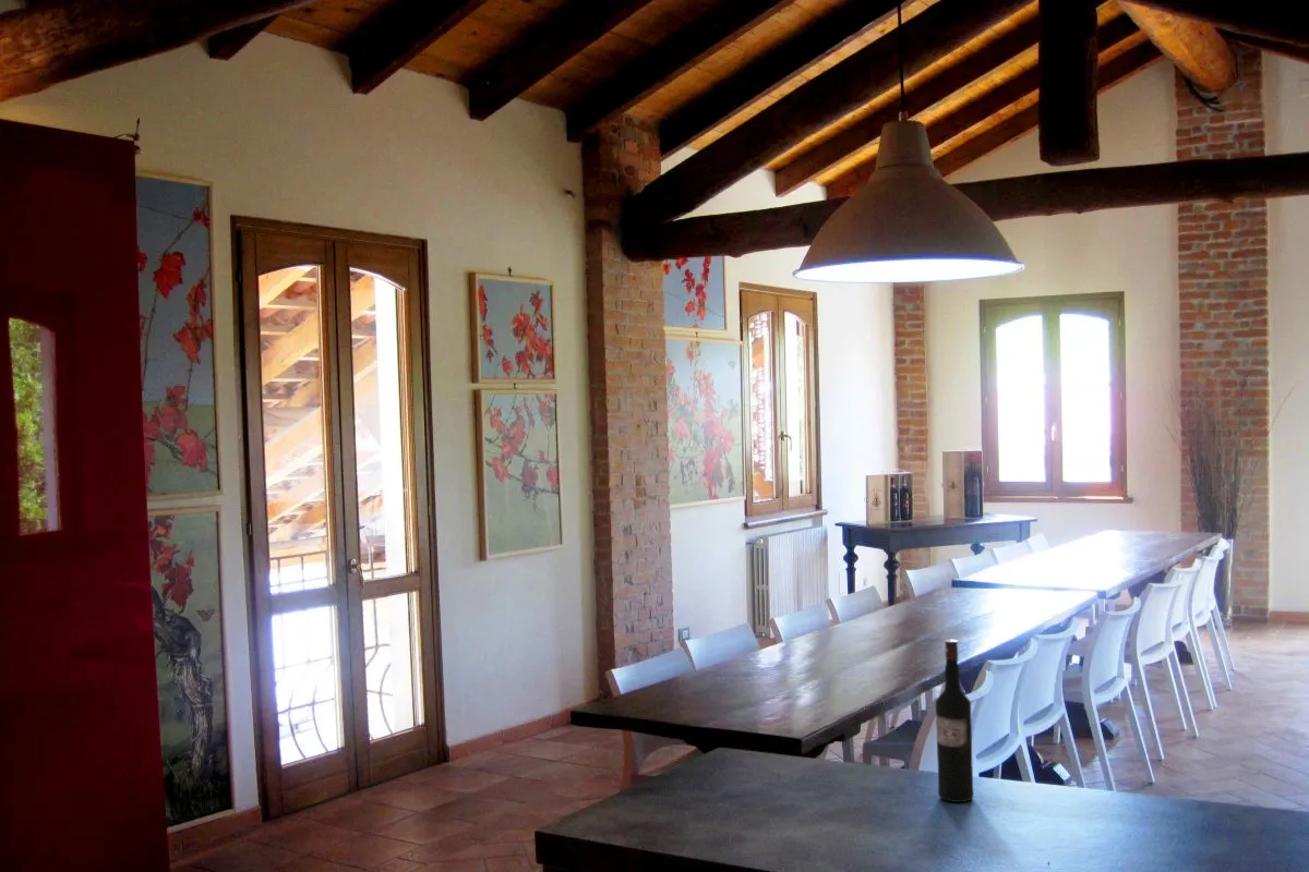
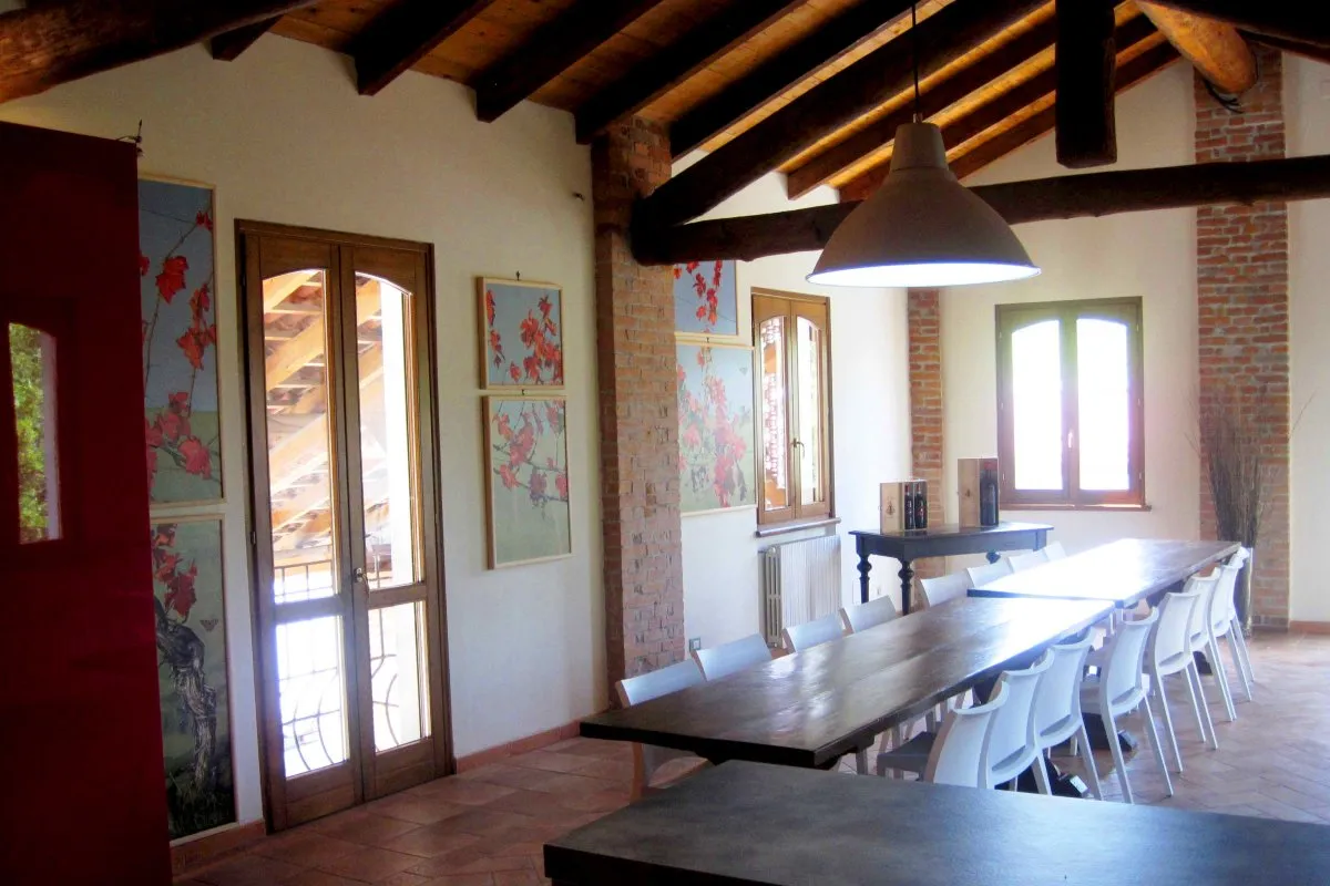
- wine bottle (953, 718)
